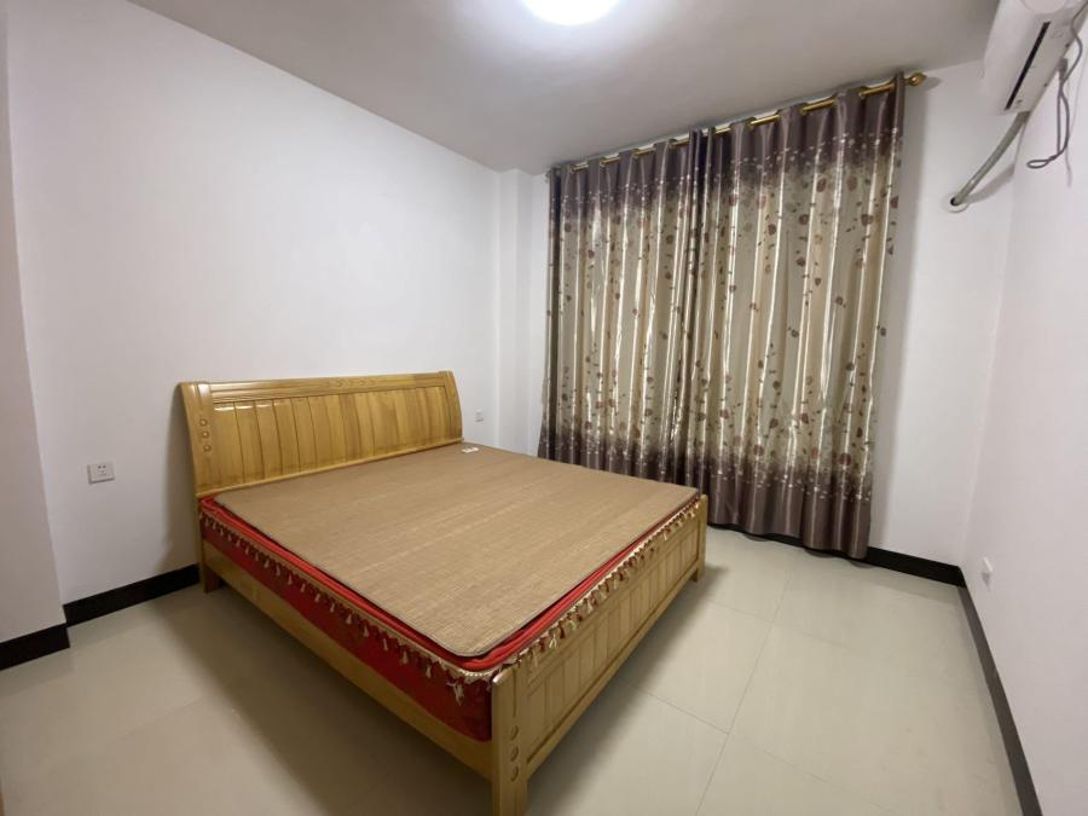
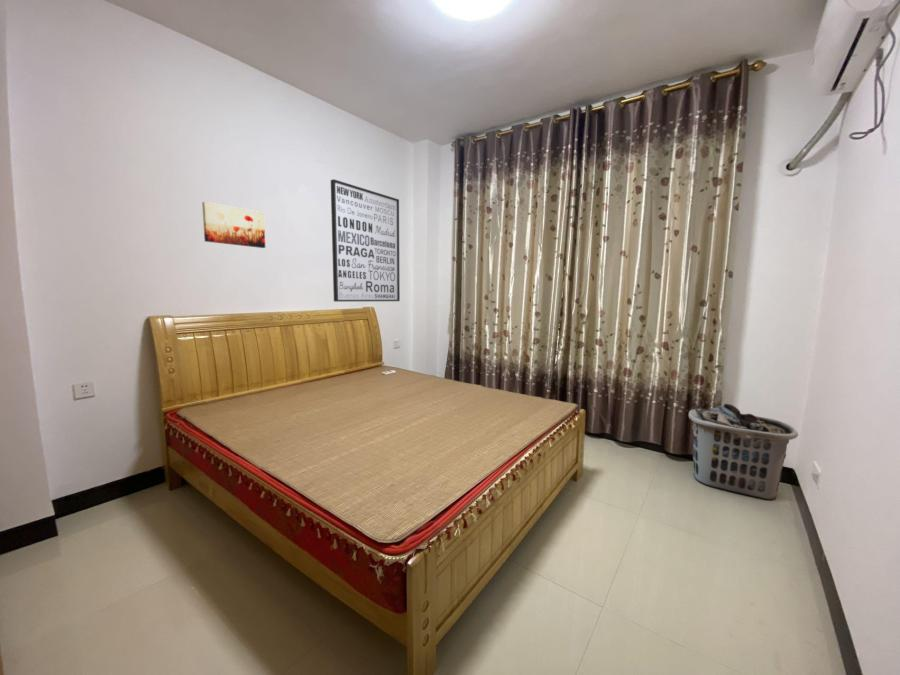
+ clothes hamper (736, 446)
+ wall art (235, 226)
+ wall art (368, 246)
